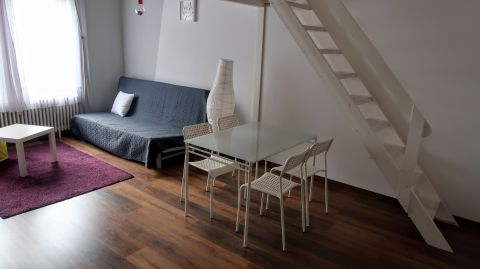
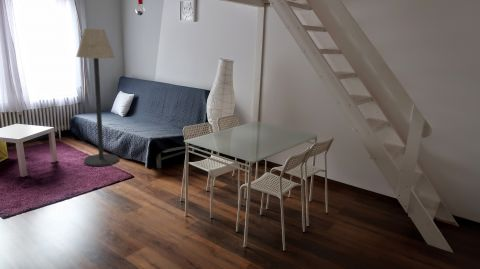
+ floor lamp (98, 97)
